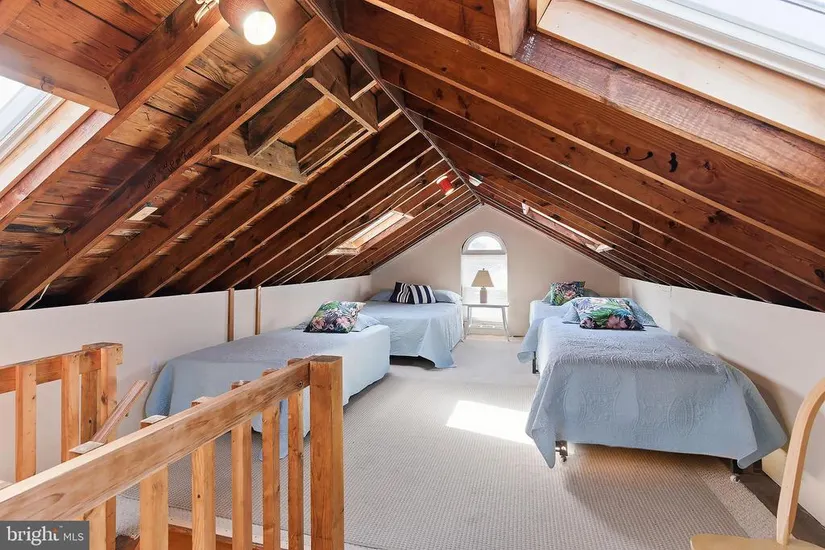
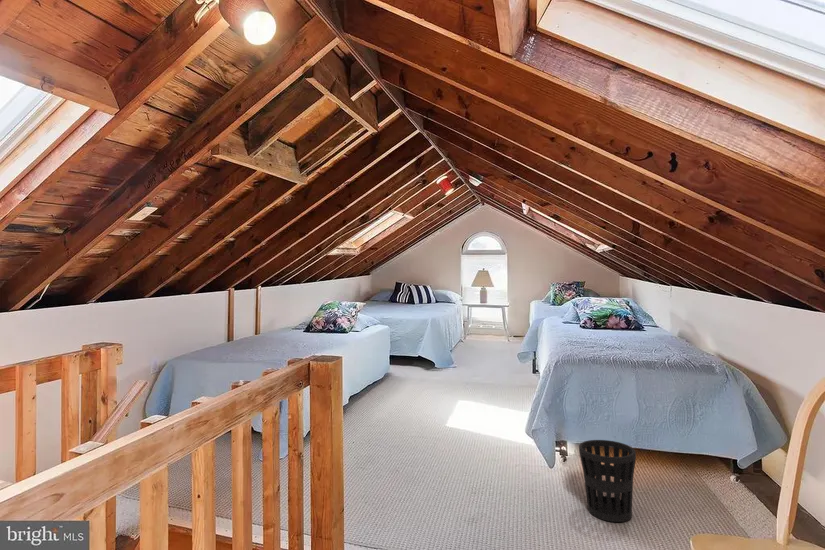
+ wastebasket (608, 479)
